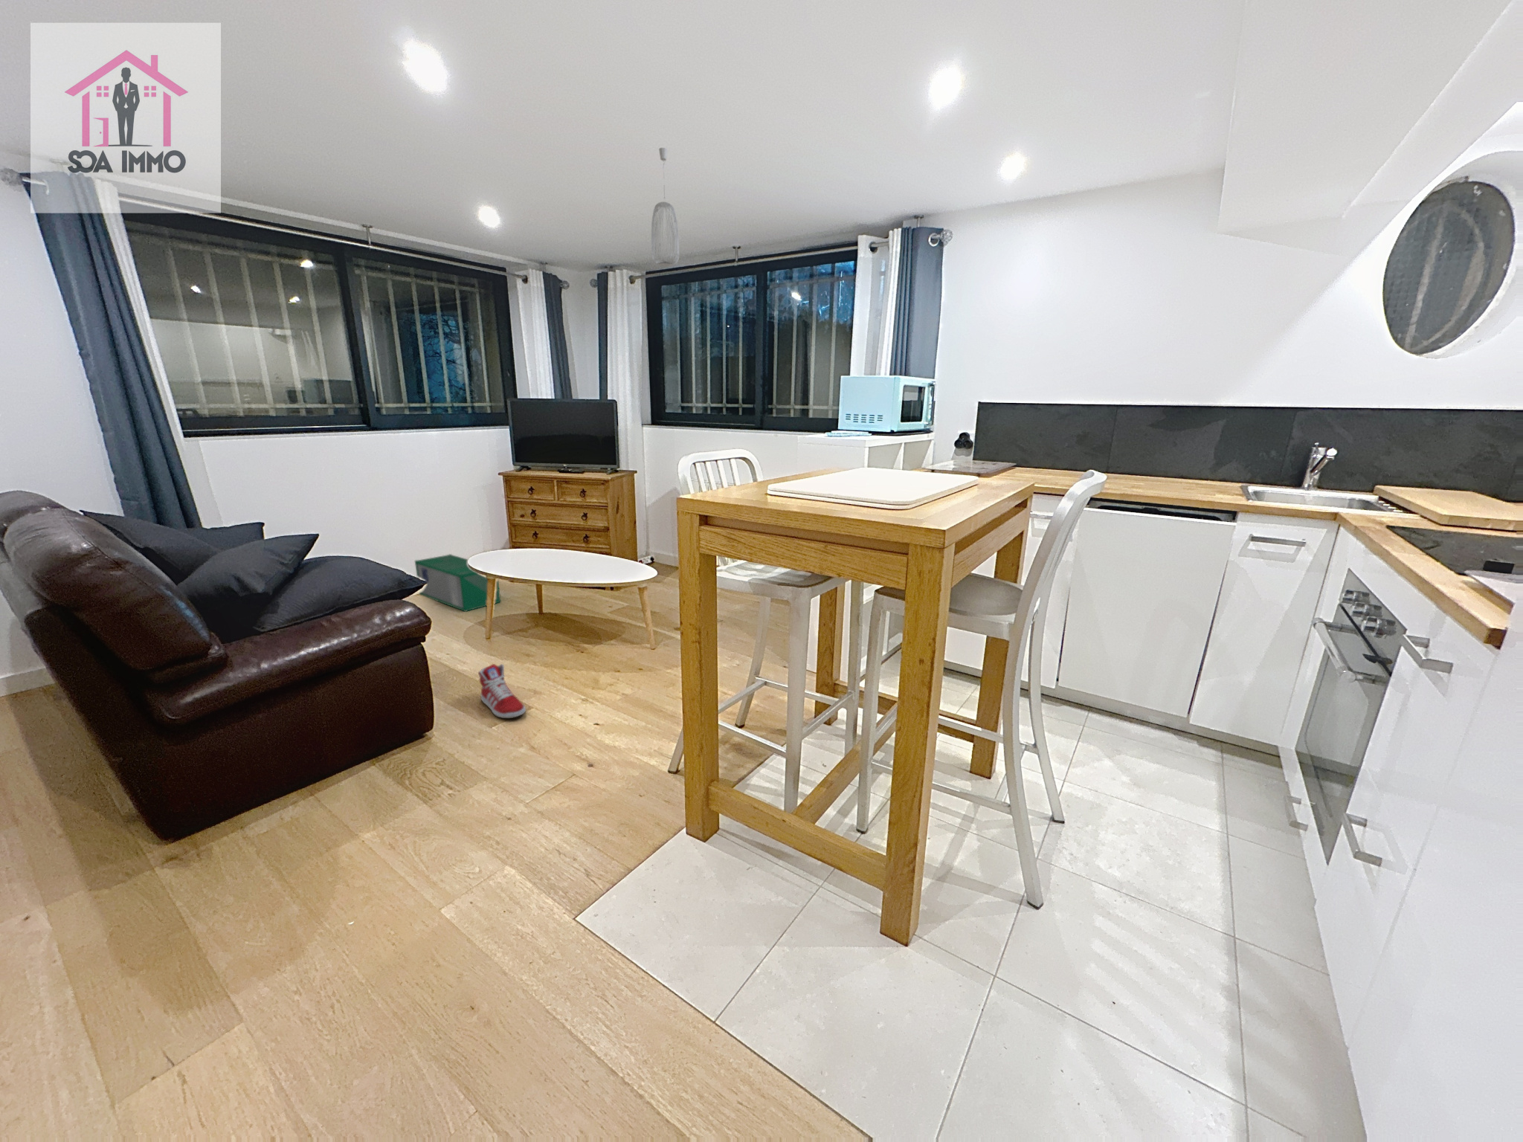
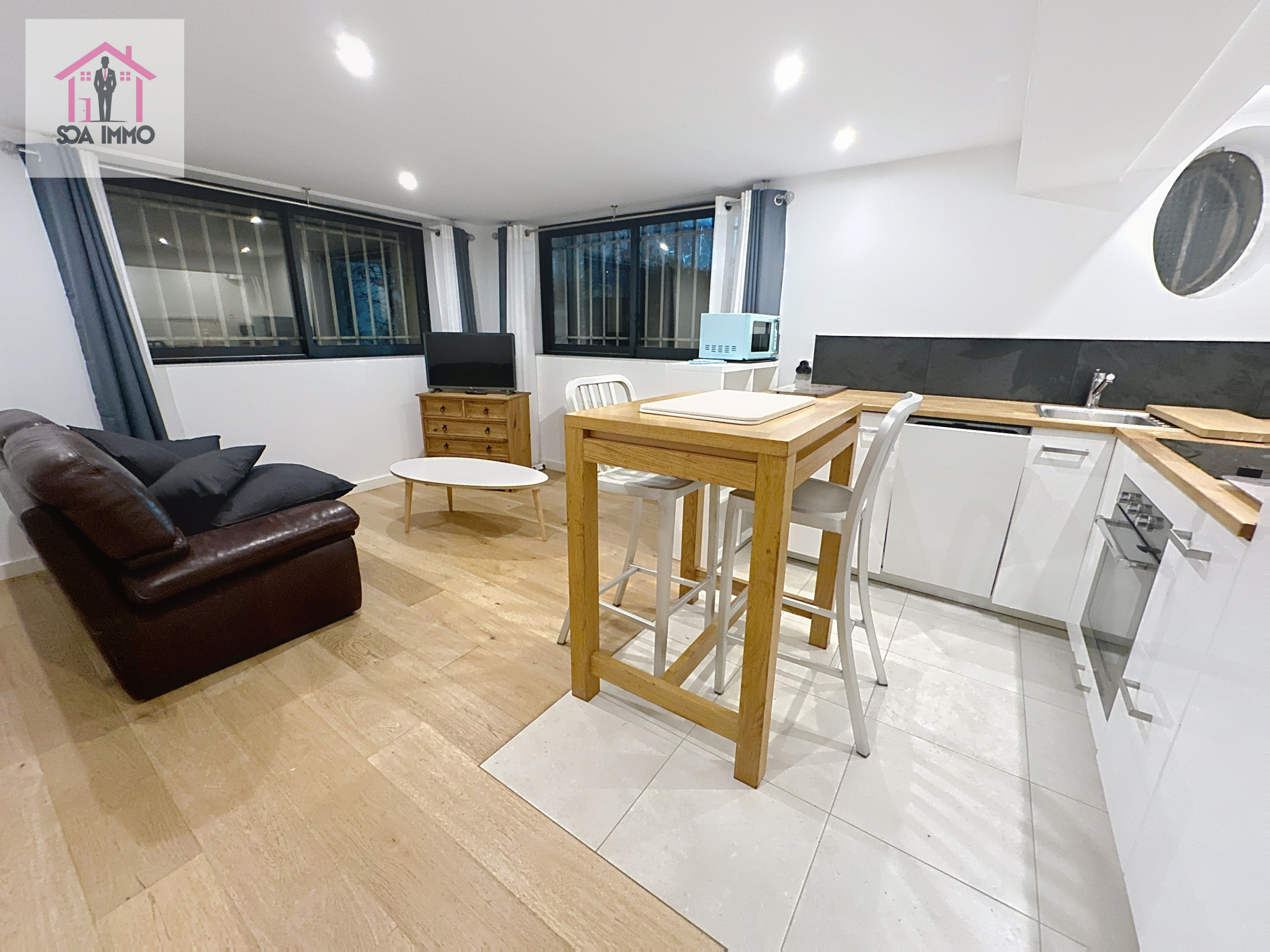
- pendant light (664, 209)
- storage bin (457, 581)
- sneaker (500, 689)
